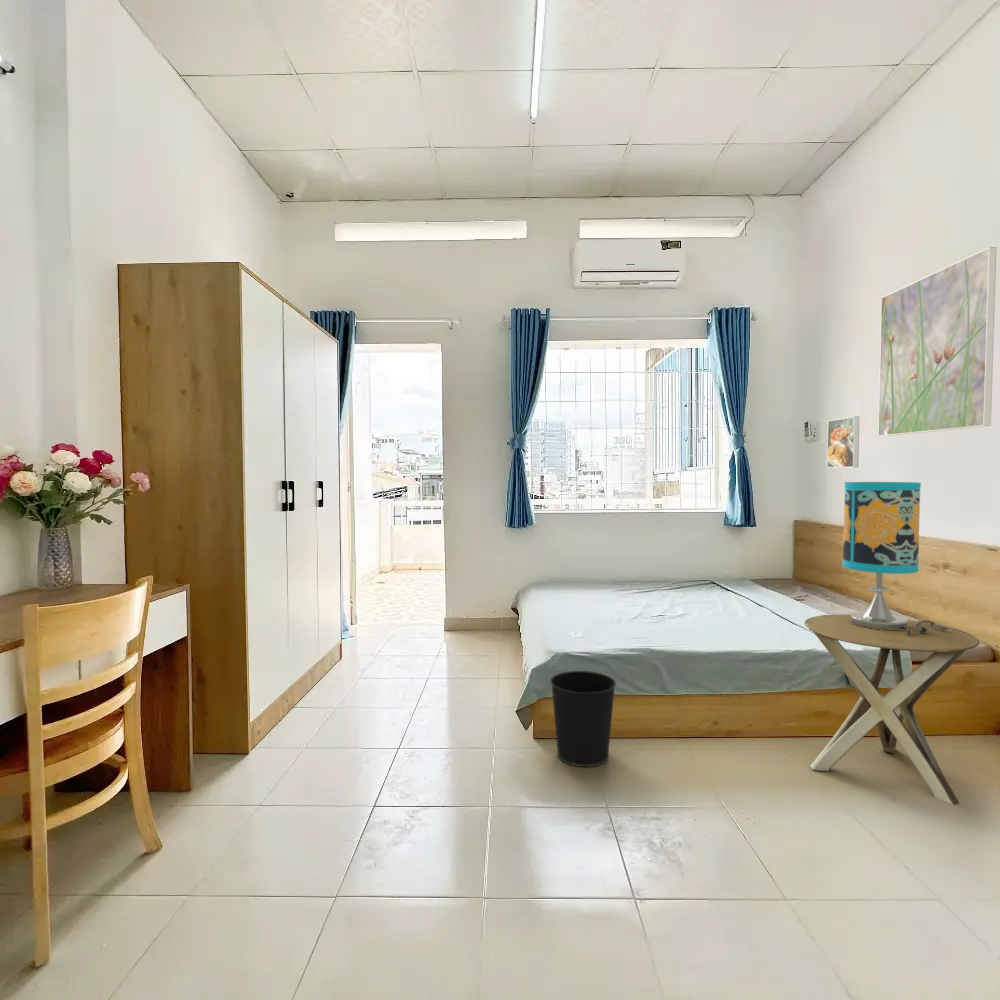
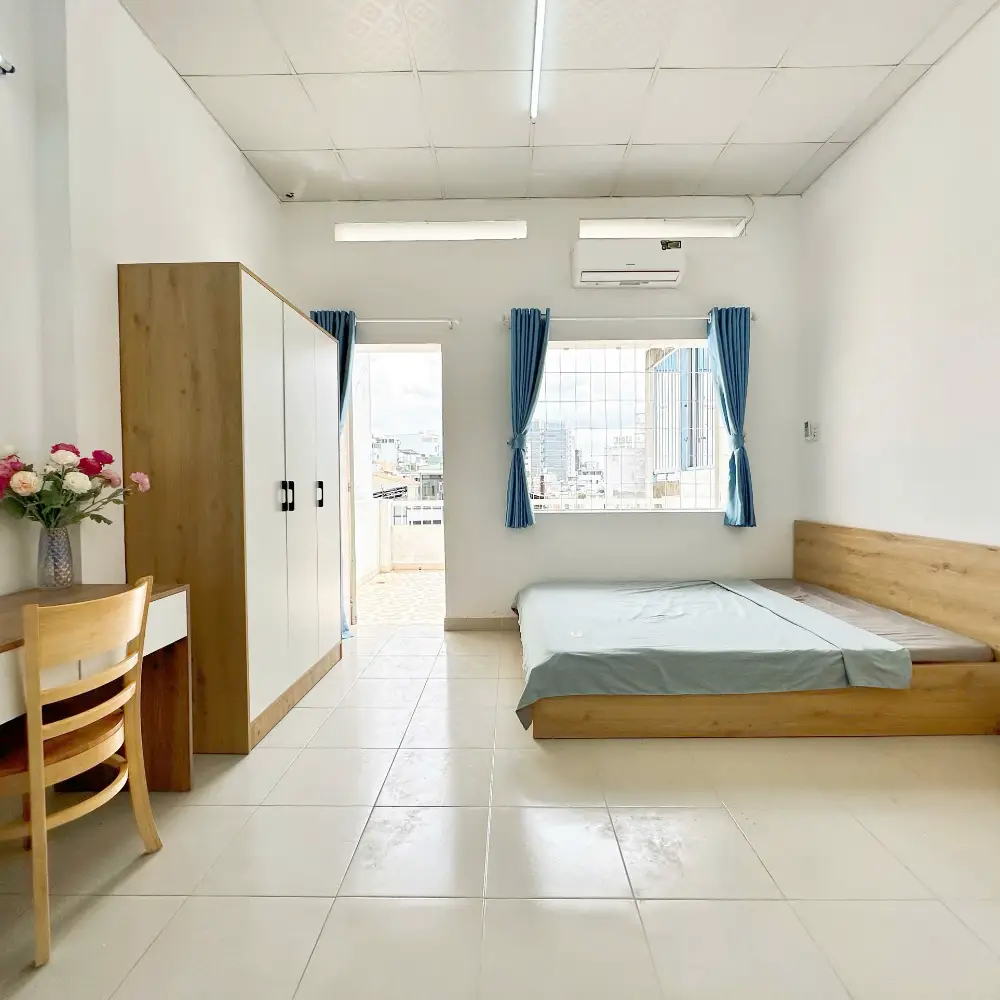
- side table (884, 699)
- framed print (929, 354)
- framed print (842, 443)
- table lamp (896, 553)
- wastebasket (582, 718)
